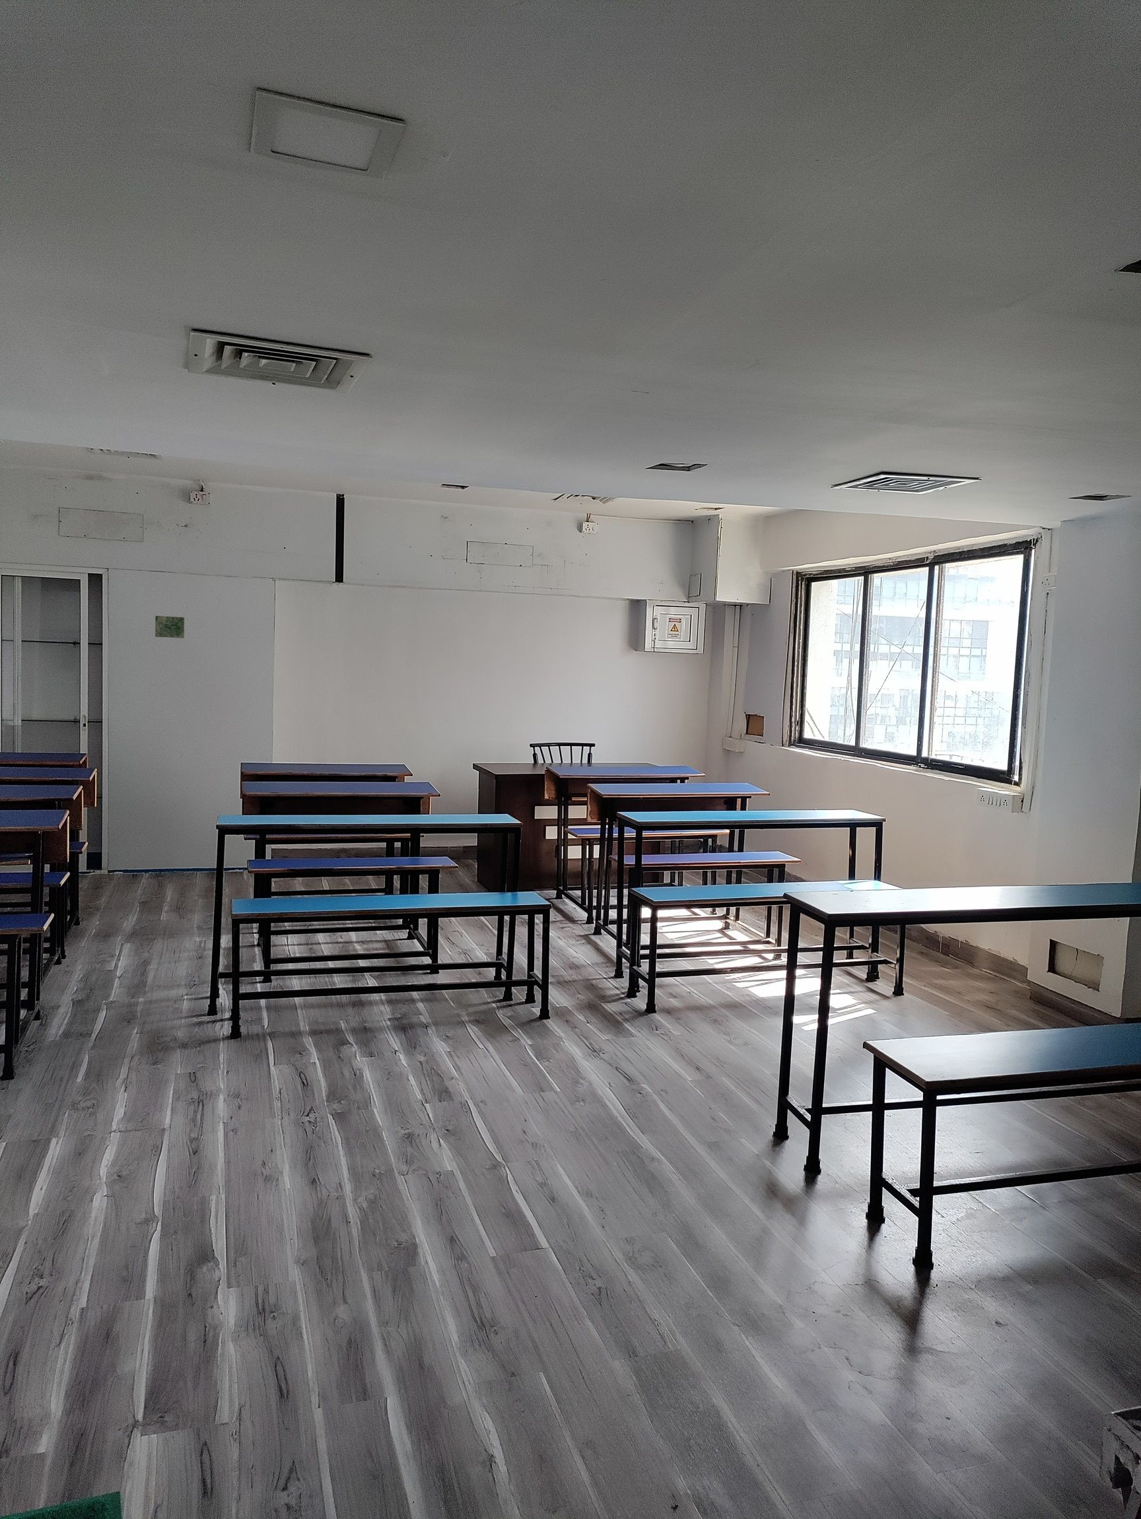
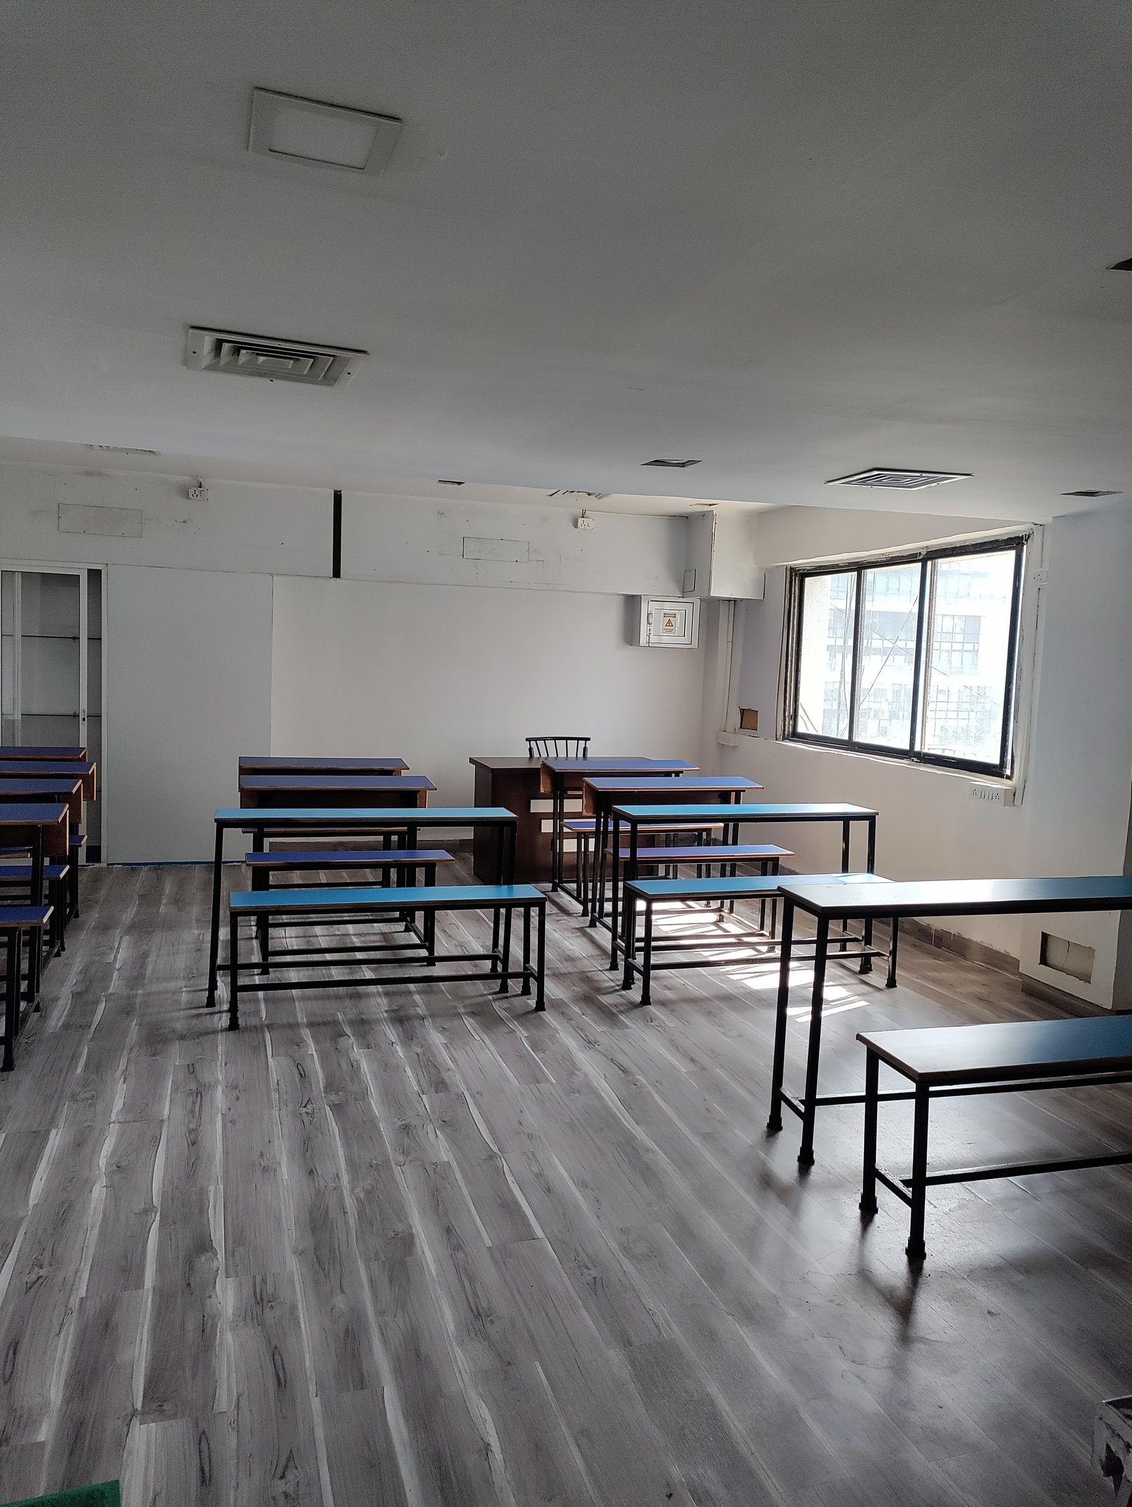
- map (170, 627)
